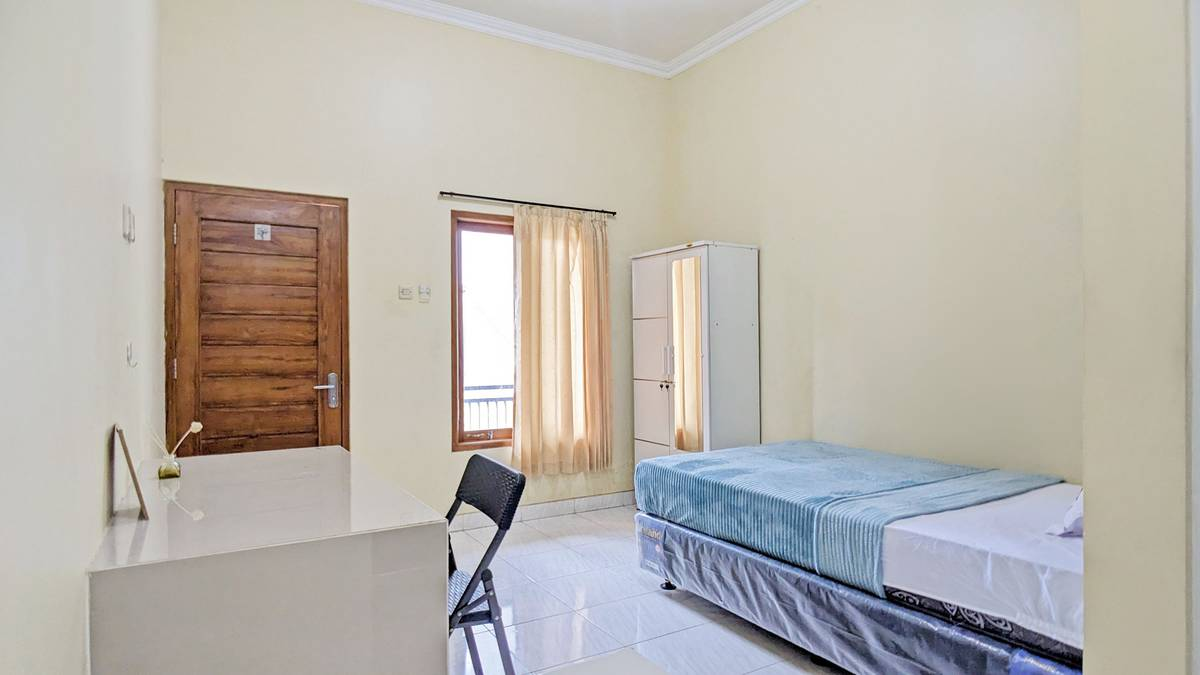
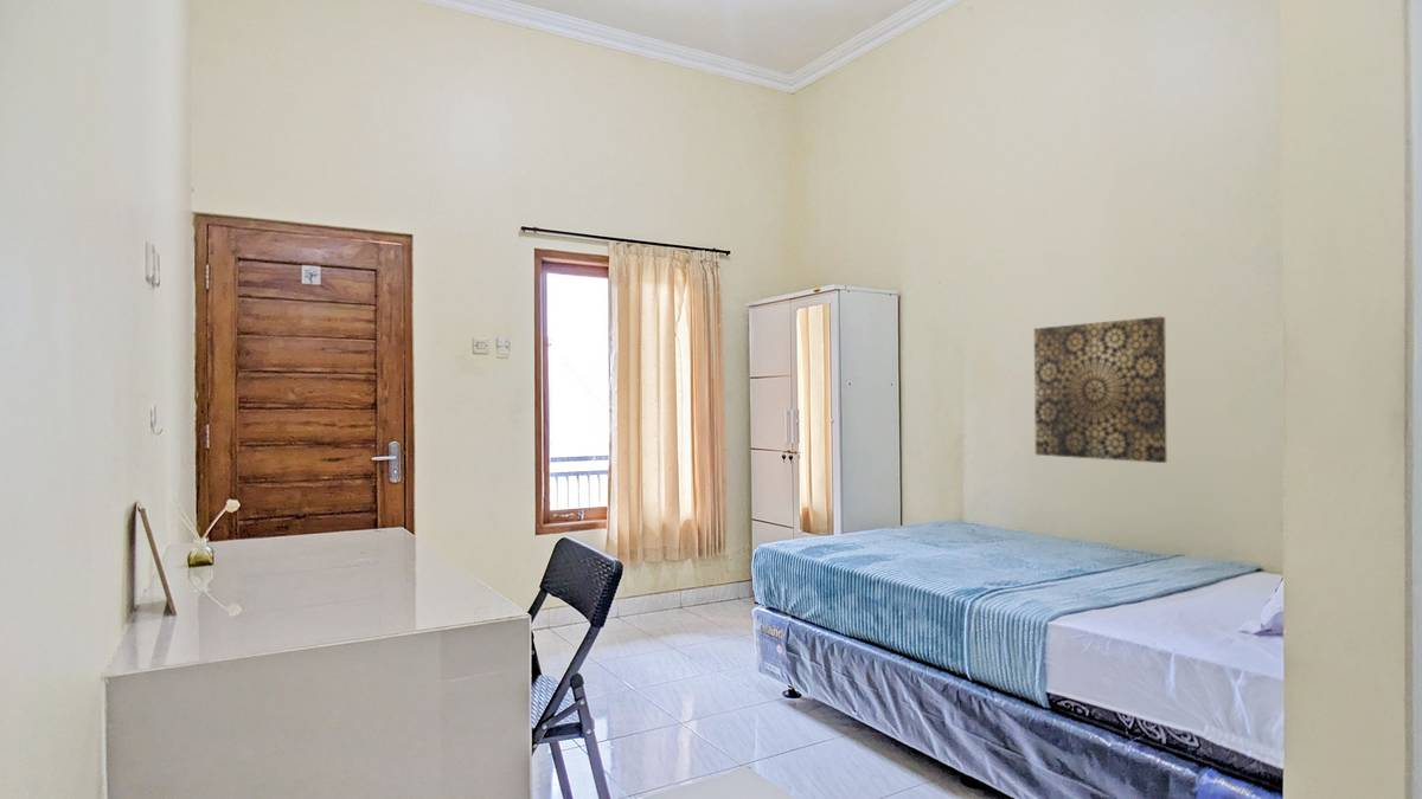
+ wall art (1095, 391)
